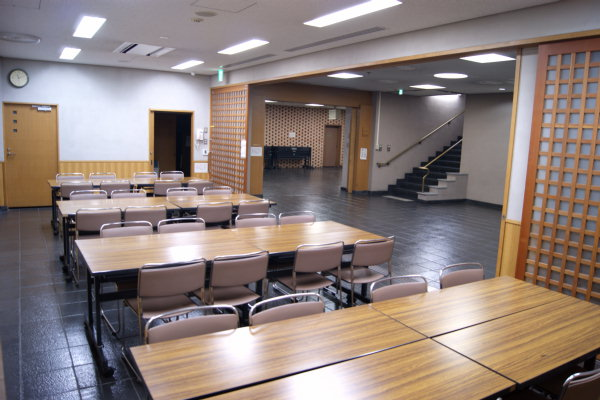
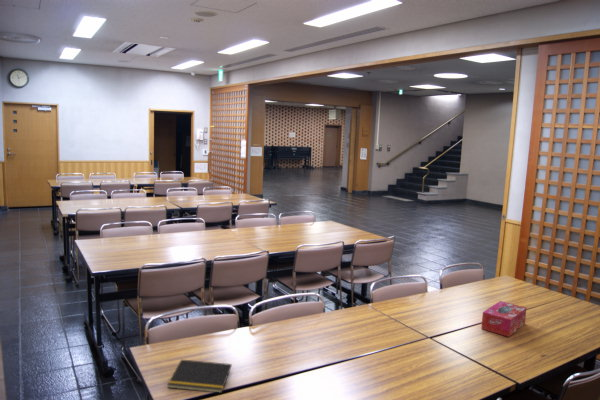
+ notepad (200, 375)
+ tissue box (504, 317)
